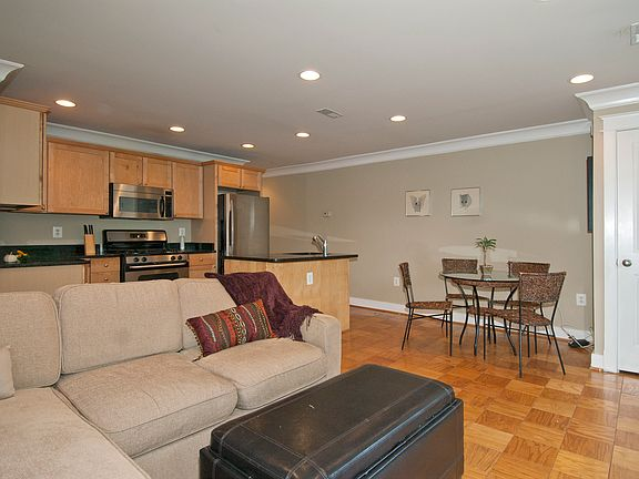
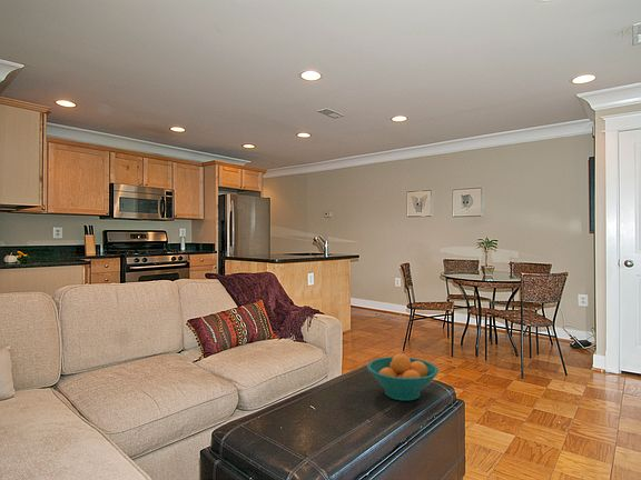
+ fruit bowl (402, 374)
